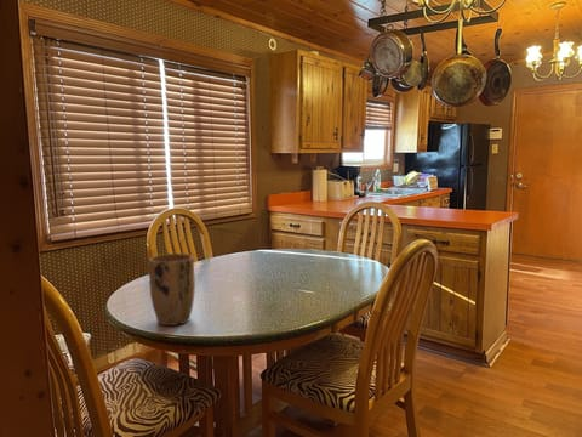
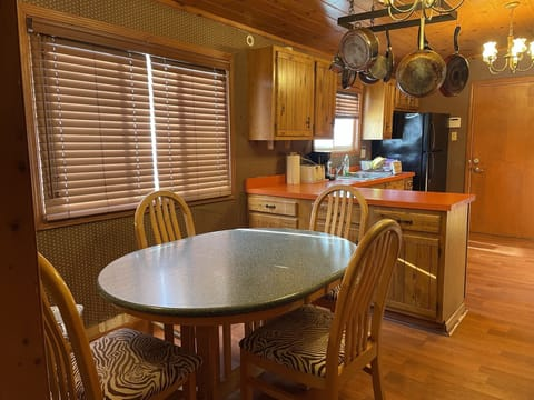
- plant pot (172, 289)
